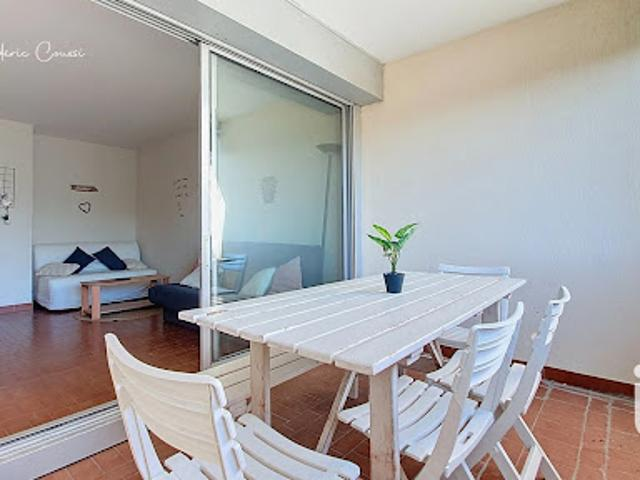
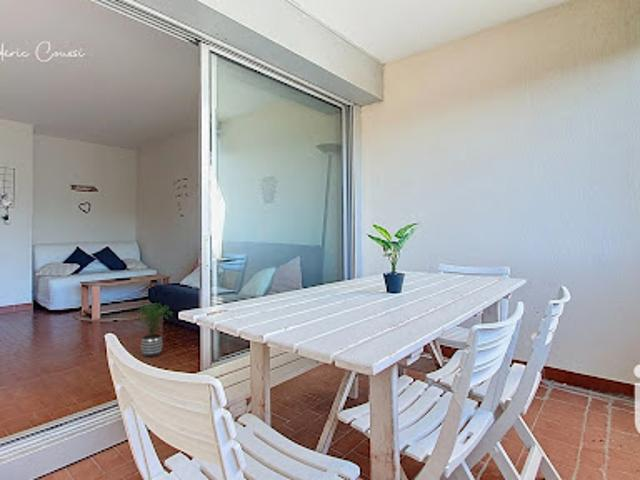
+ potted plant (153, 328)
